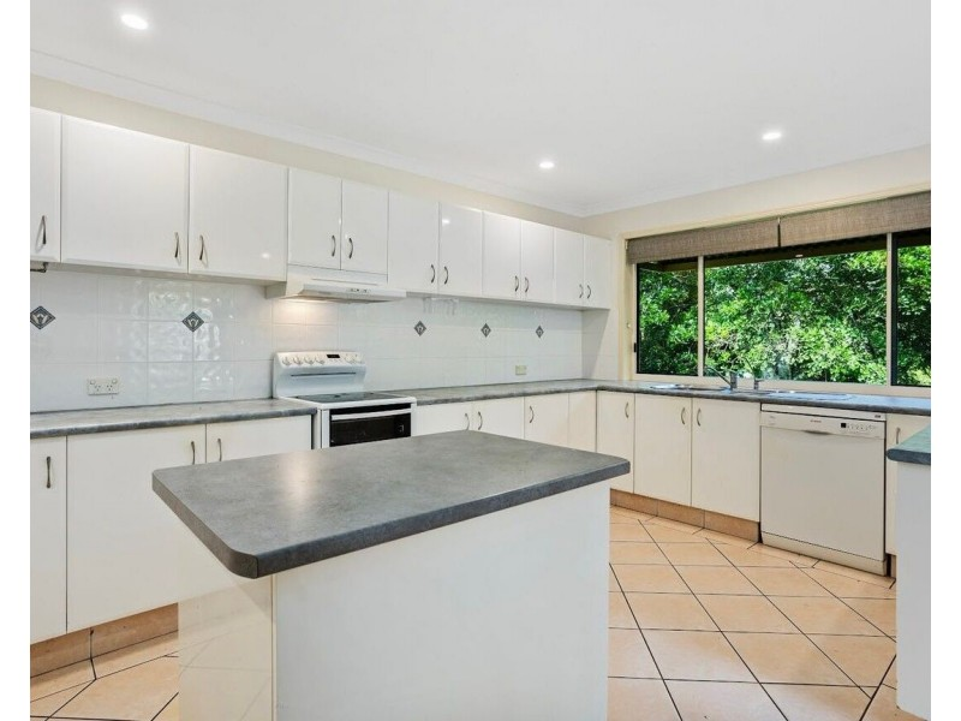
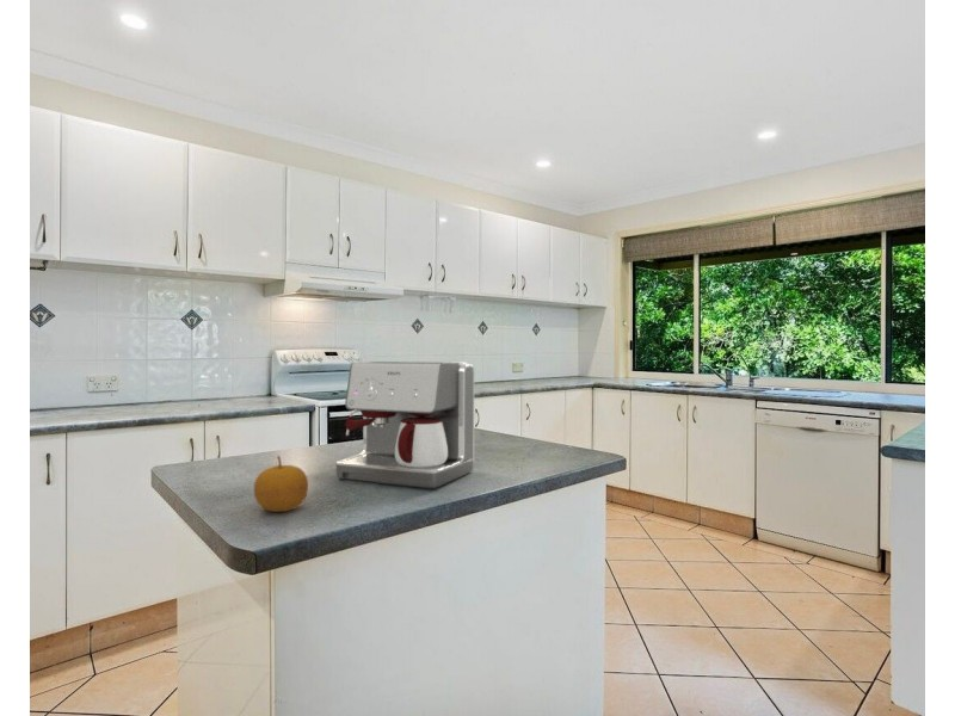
+ fruit (281, 482)
+ coffee maker (406, 418)
